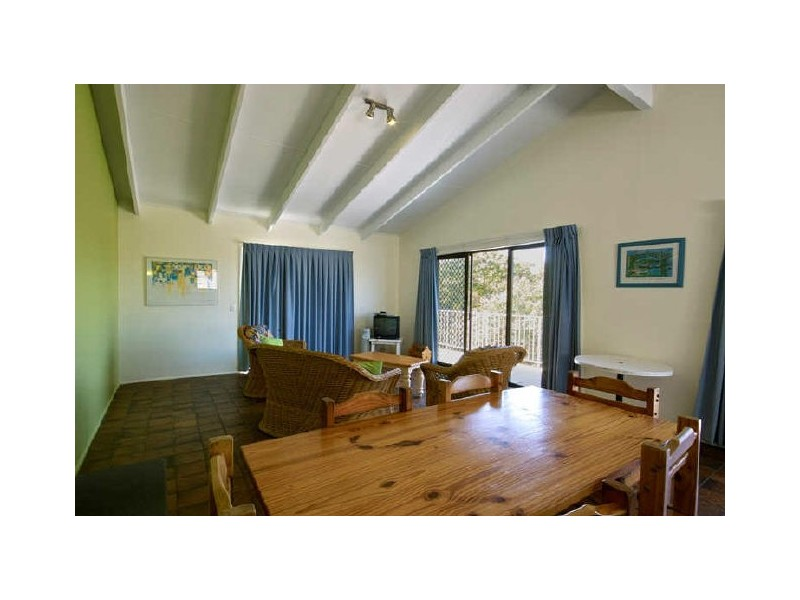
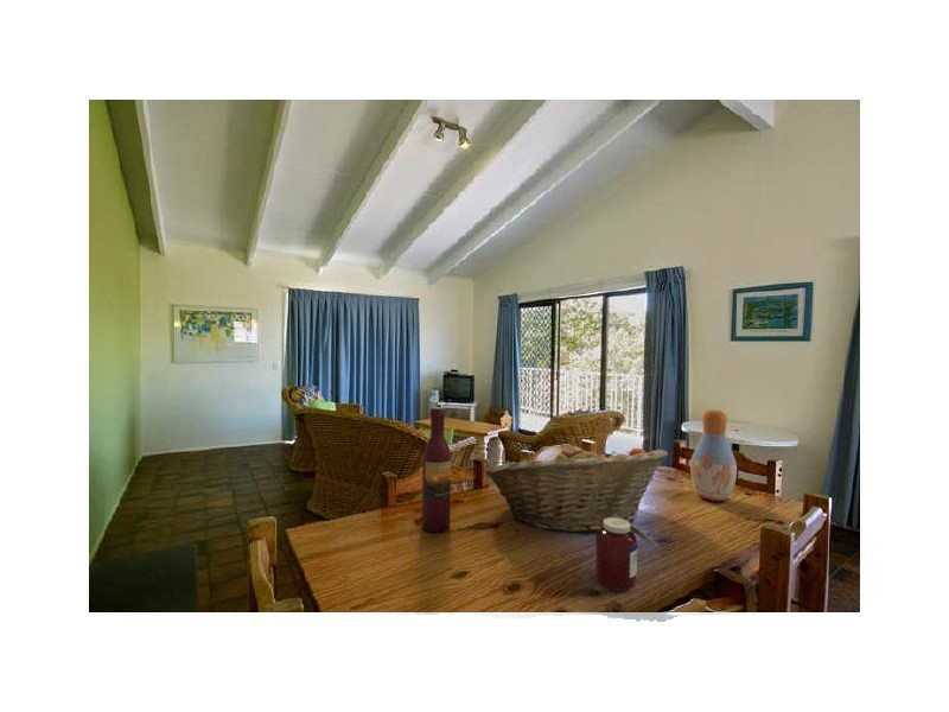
+ wine bottle (437, 466)
+ vase (713, 453)
+ fruit basket (575, 477)
+ jar (623, 551)
